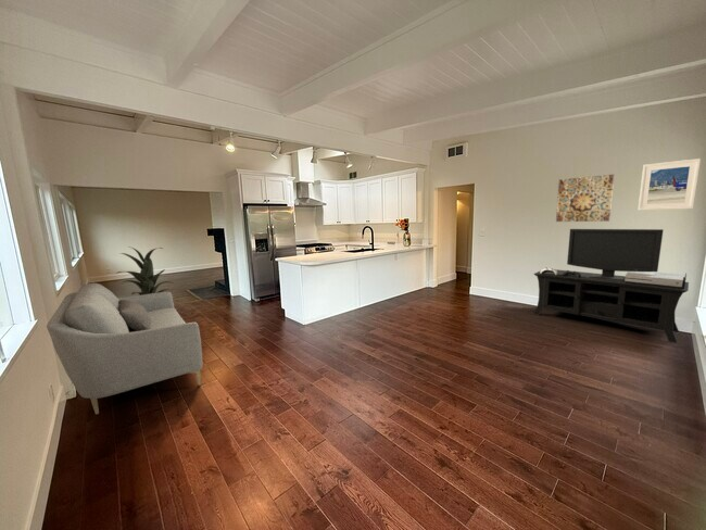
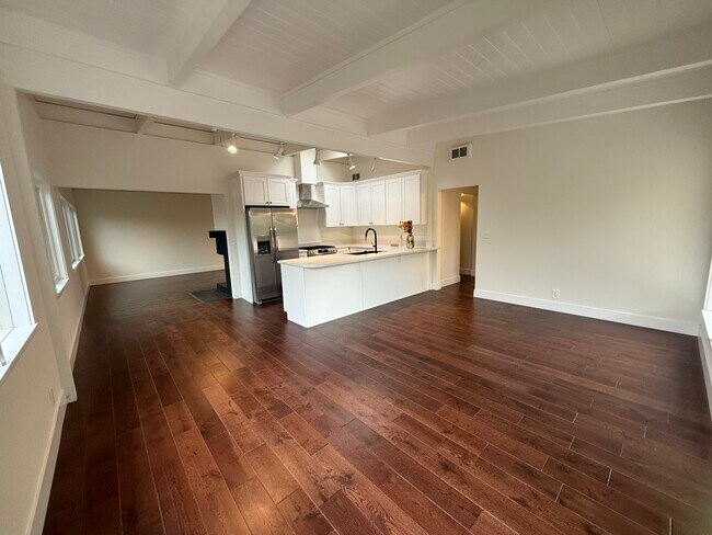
- media console (603, 277)
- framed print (667, 186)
- sofa (130, 328)
- wall art (583, 199)
- indoor plant (143, 285)
